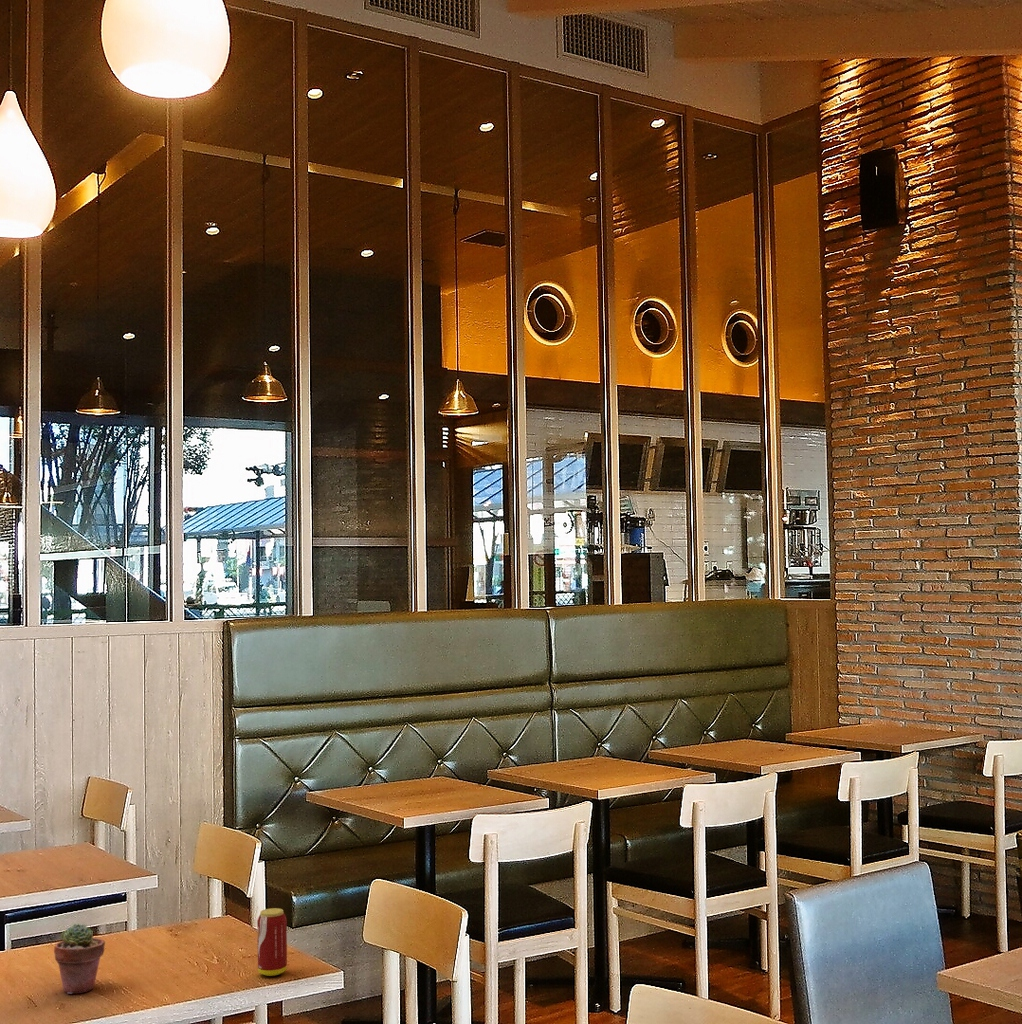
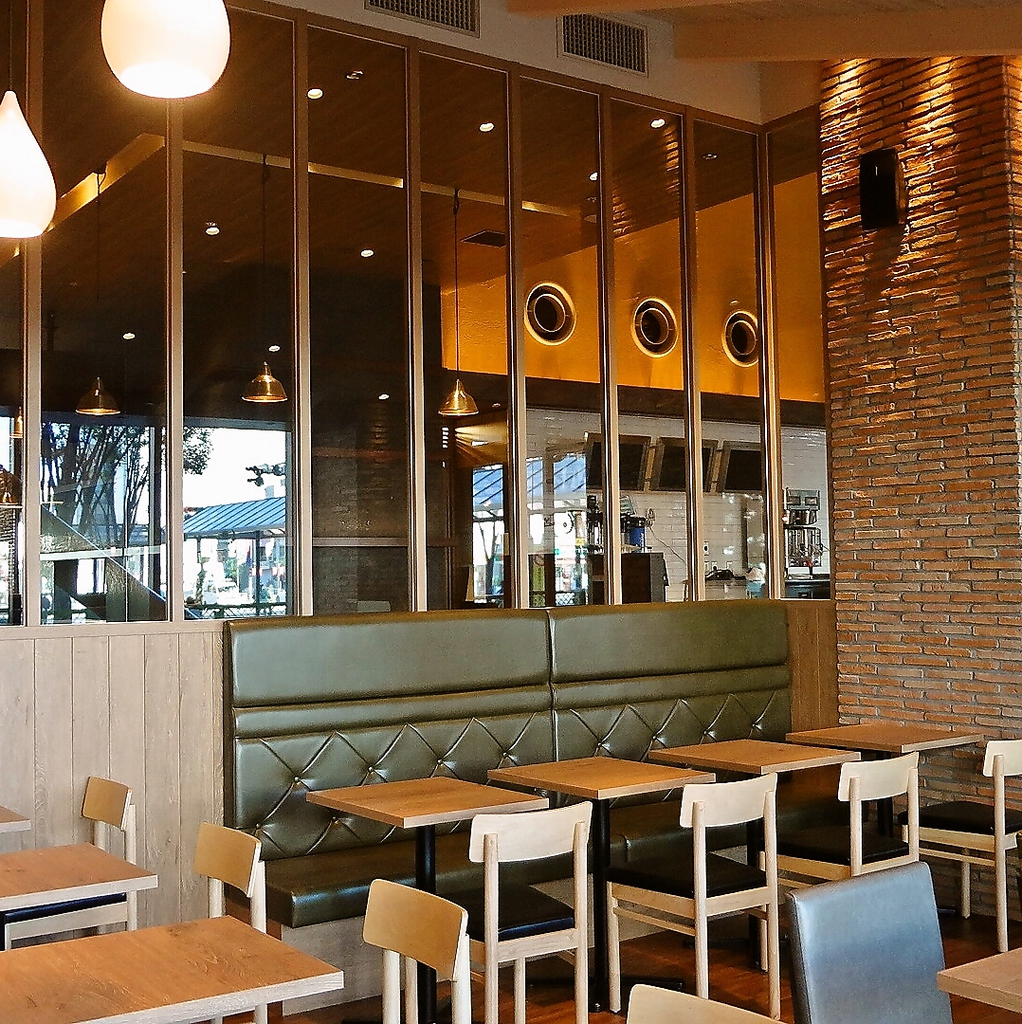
- beverage can (272, 942)
- potted succulent (79, 956)
